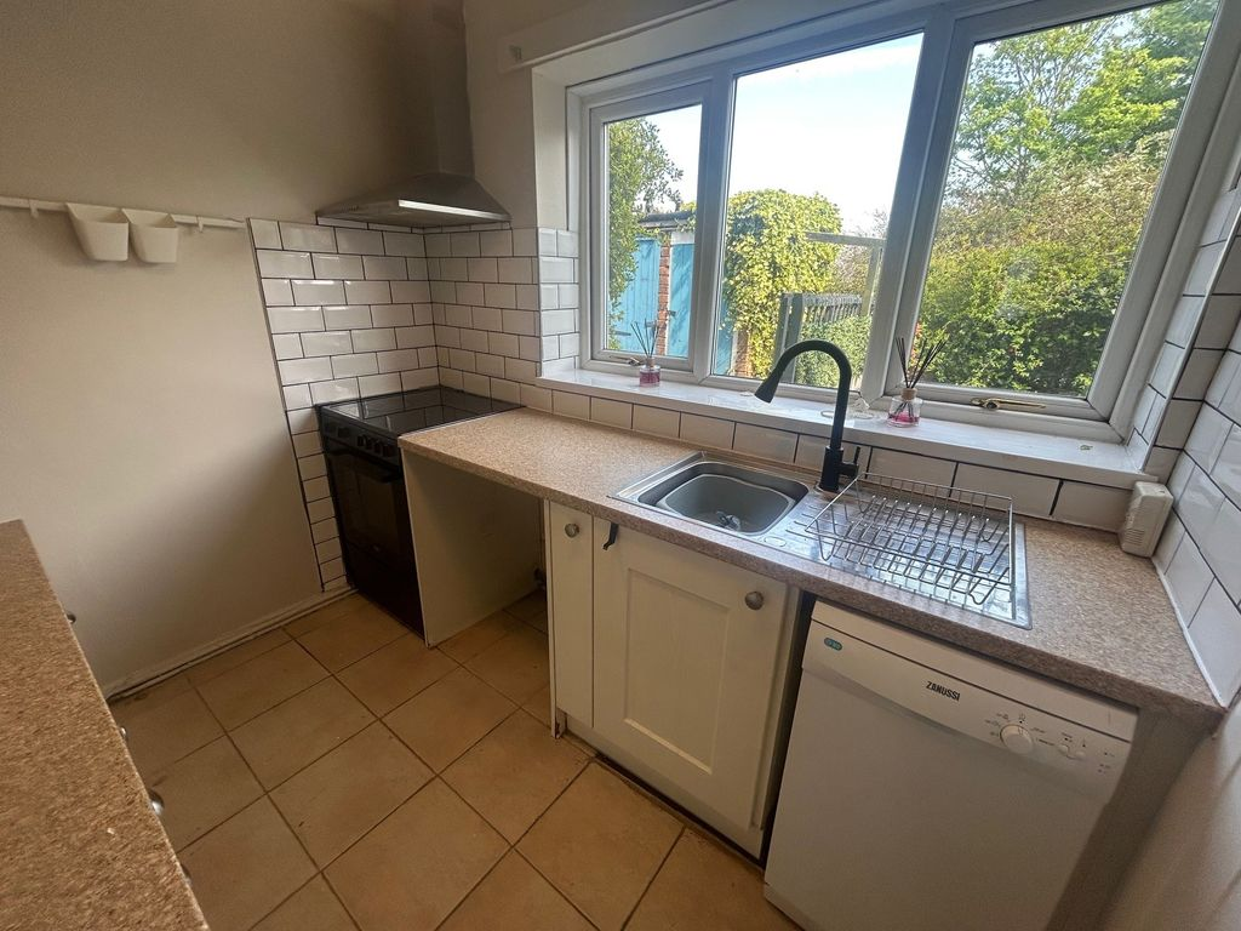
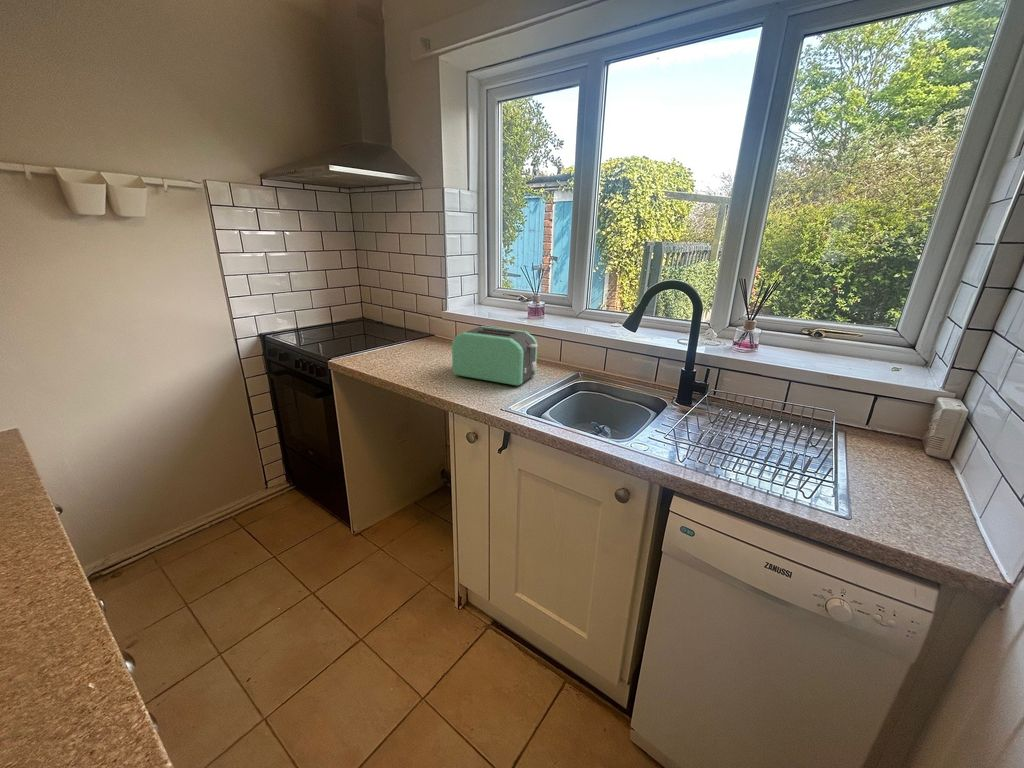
+ toaster (494, 354)
